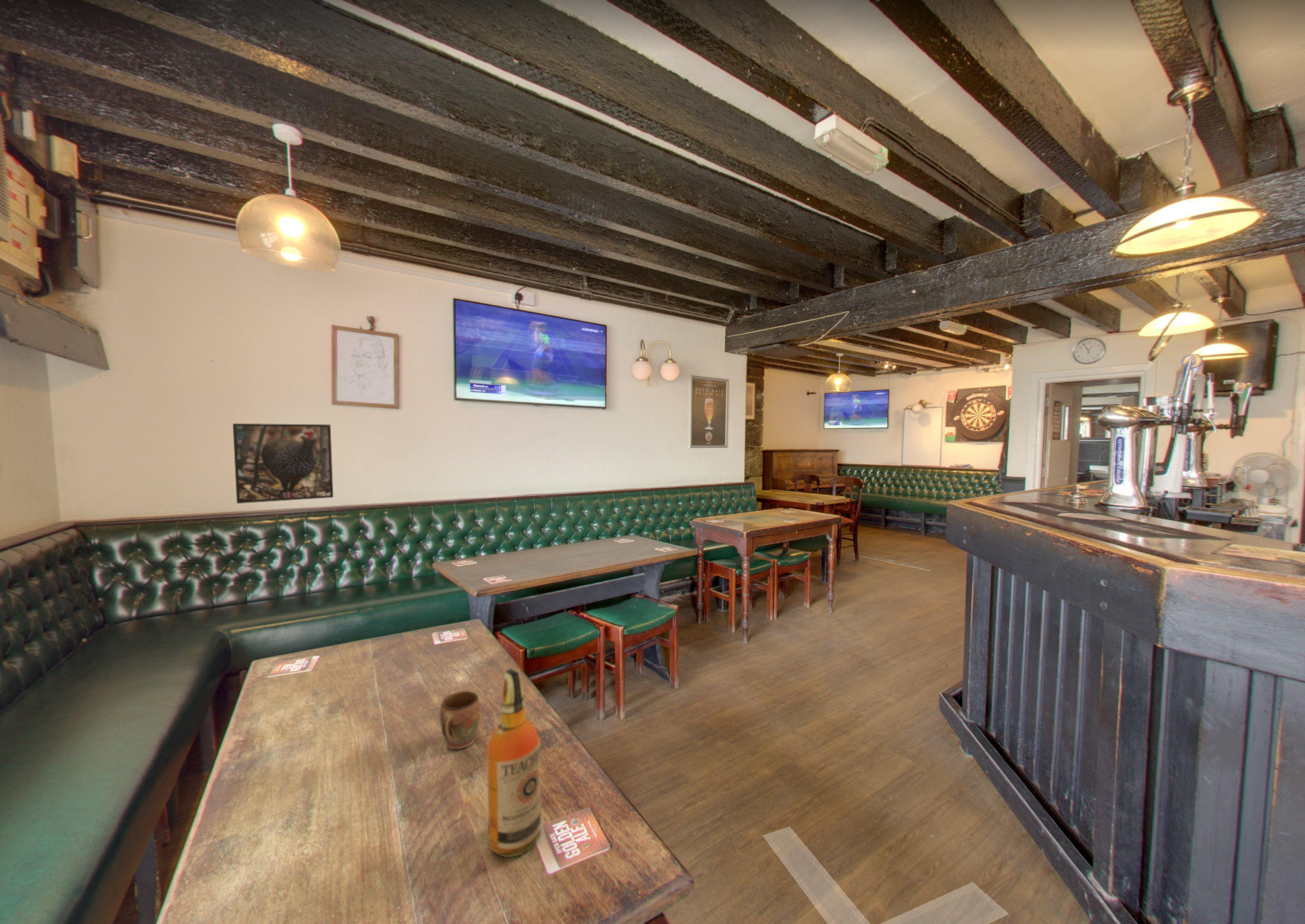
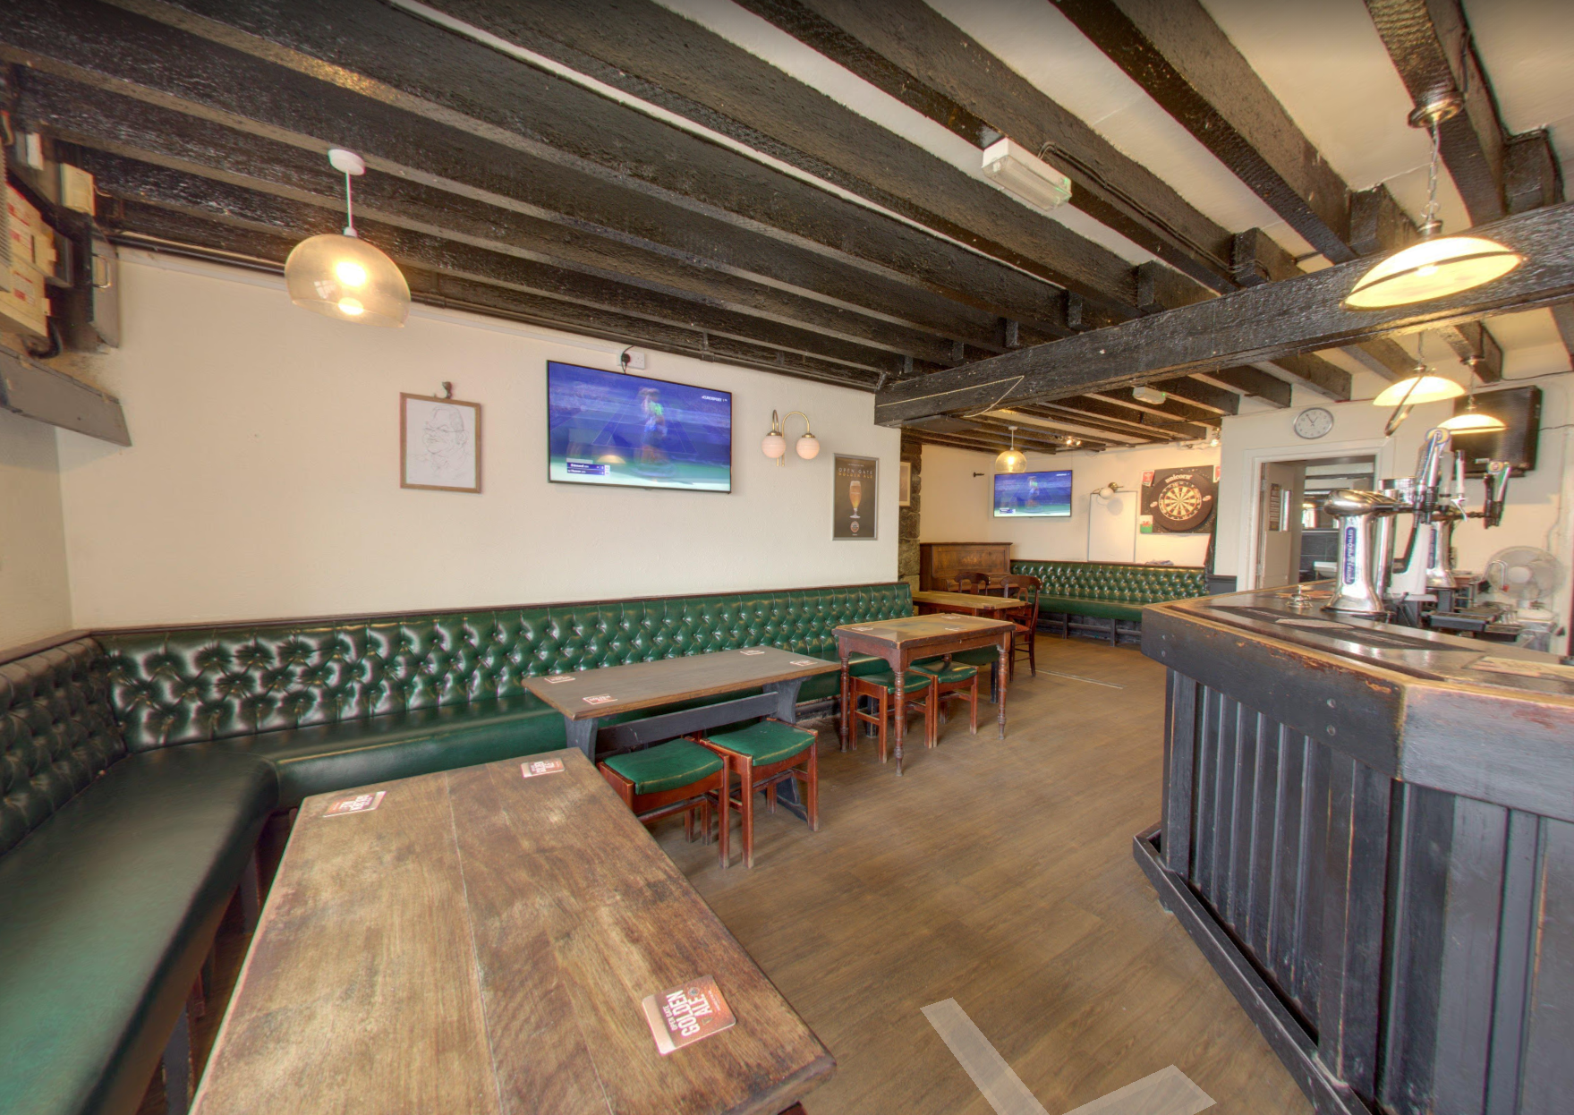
- mug (457, 721)
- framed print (286, 462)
- liquor bottle (513, 756)
